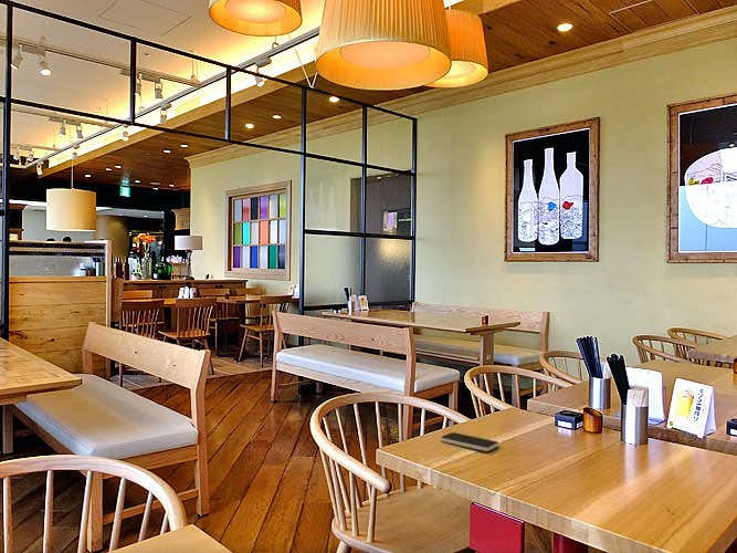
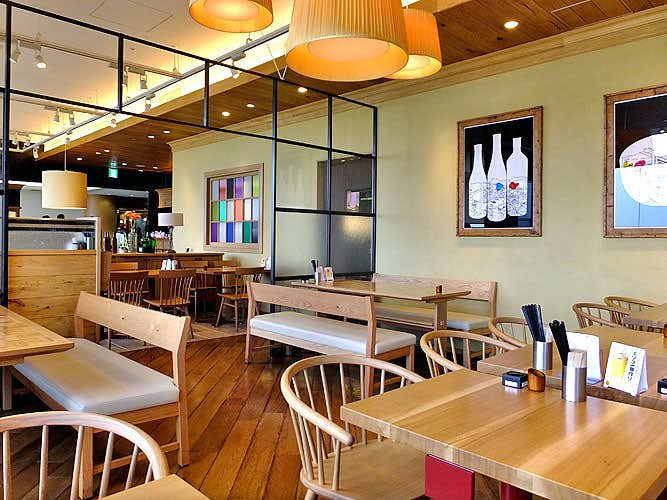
- smartphone (468, 441)
